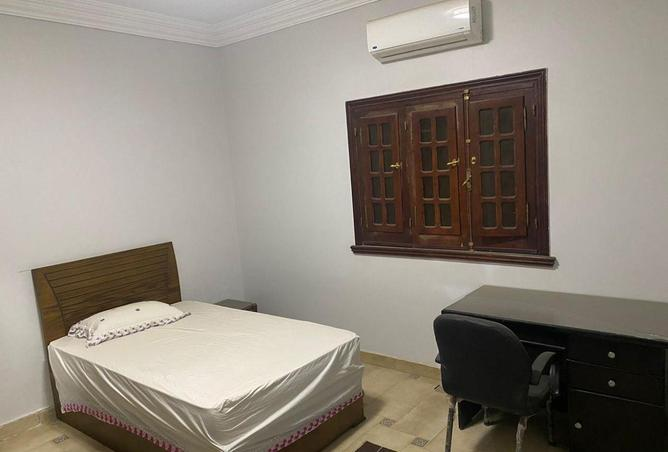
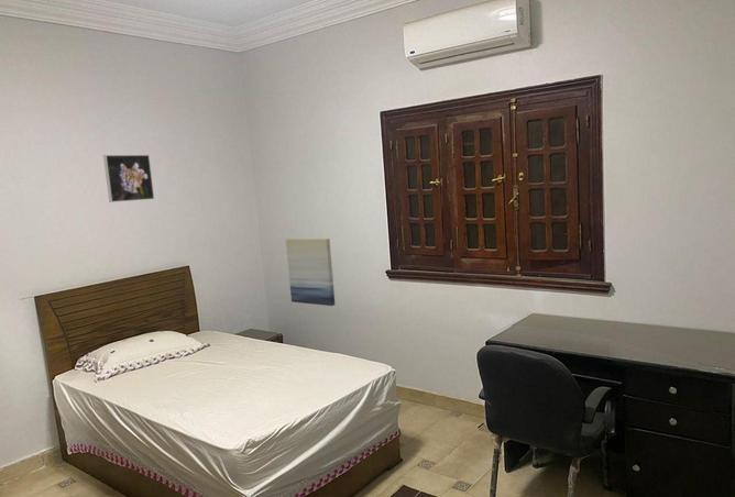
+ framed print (129, 177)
+ wall art (309, 270)
